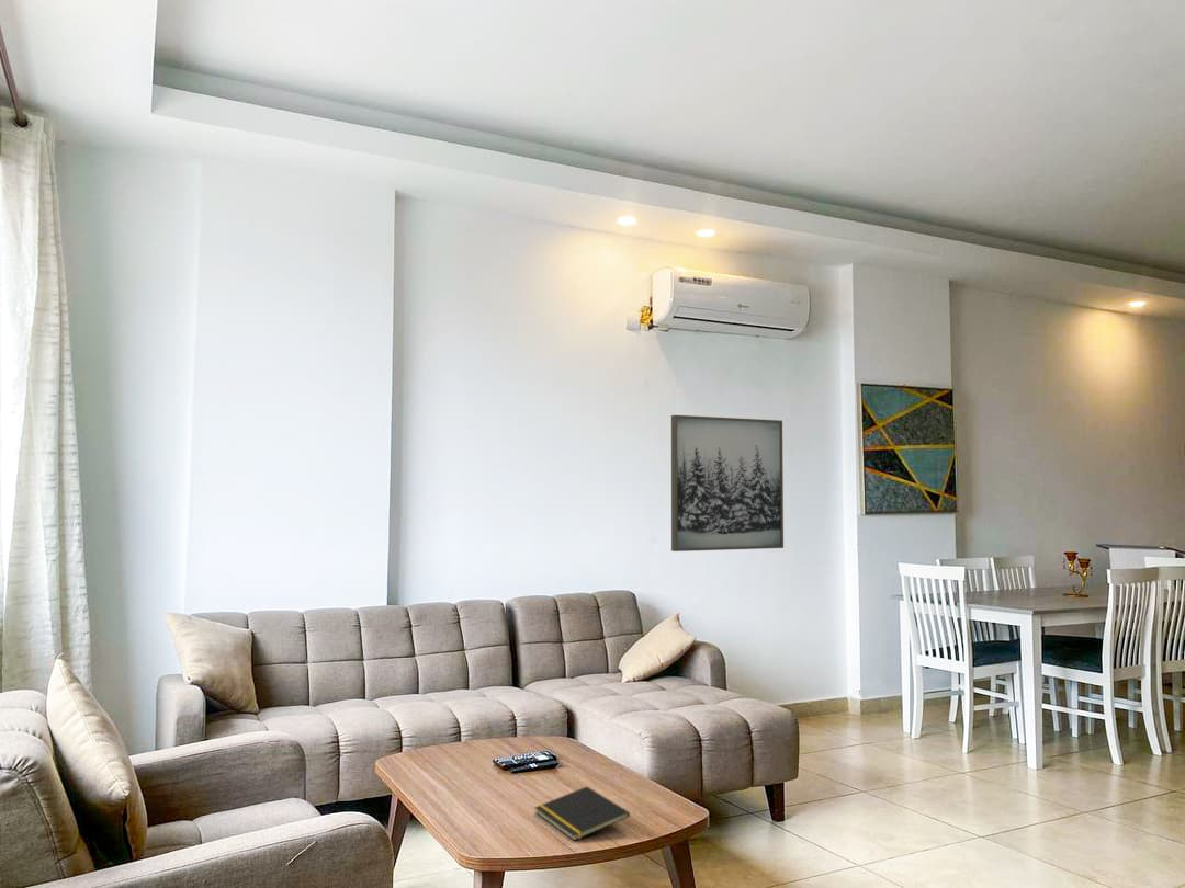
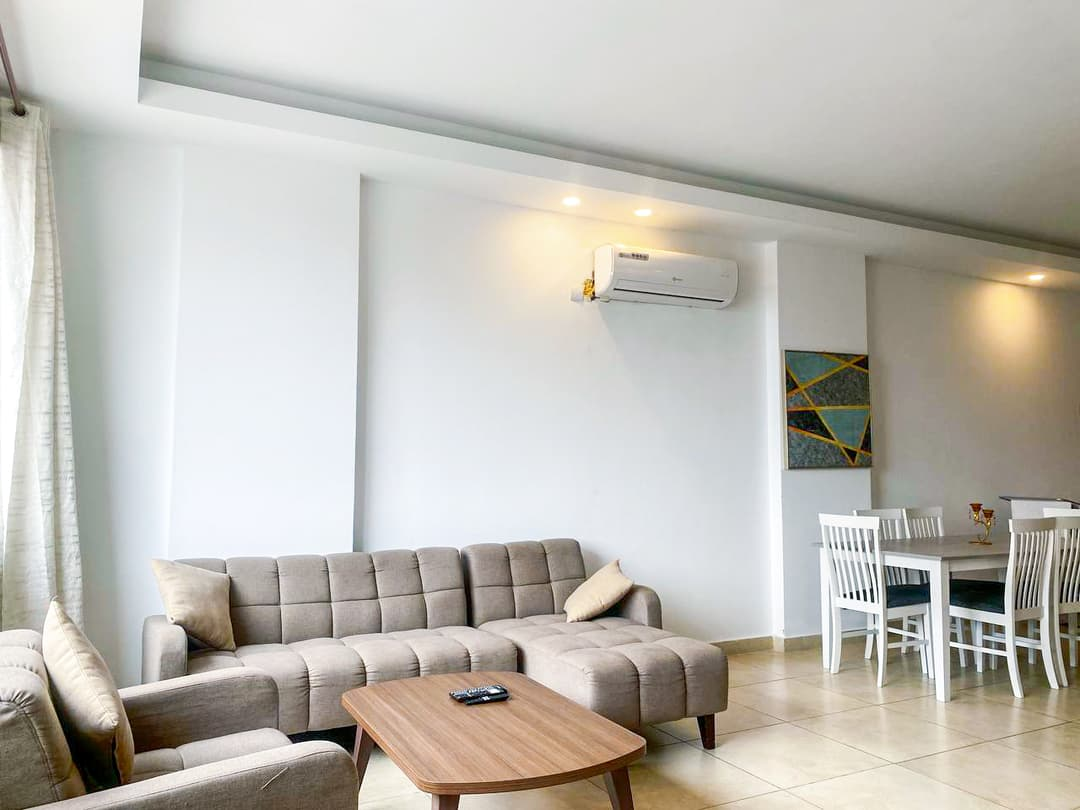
- wall art (729, 483)
- notepad (580, 811)
